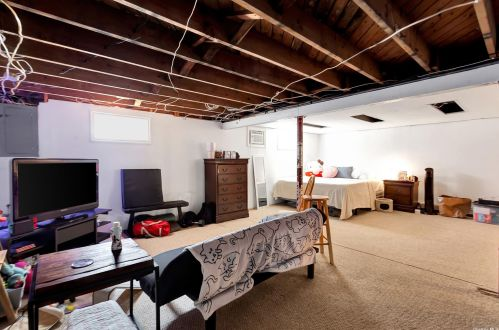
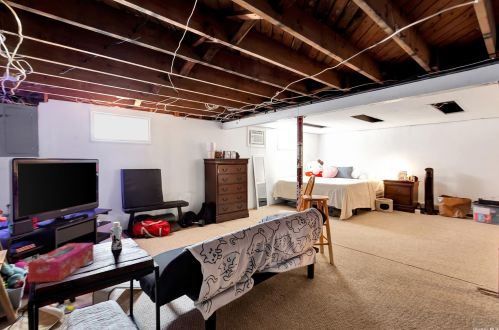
+ tissue box (64, 260)
